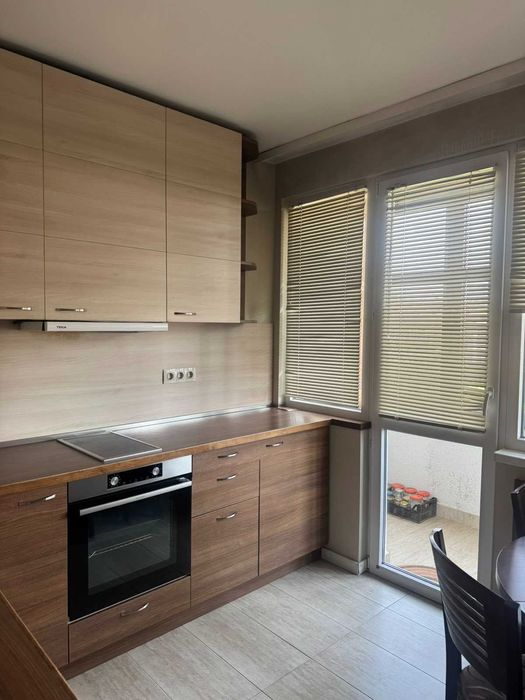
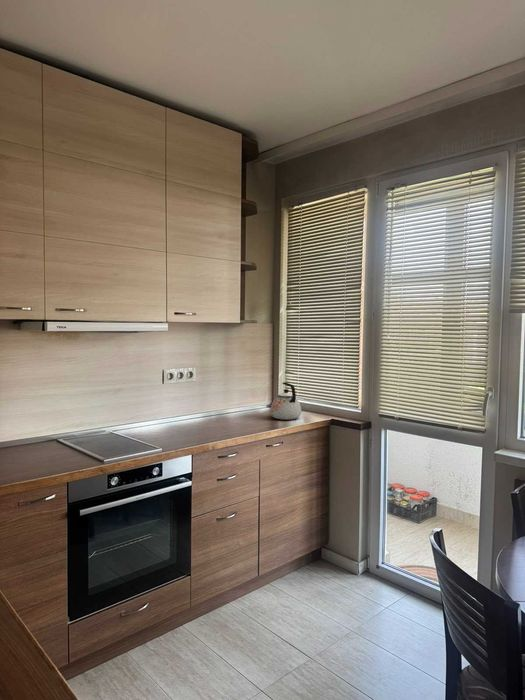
+ kettle (285, 400)
